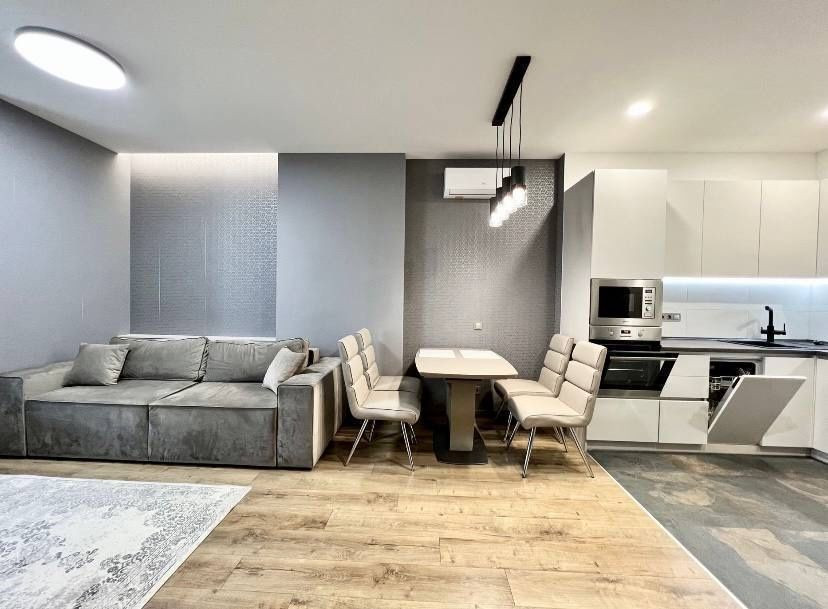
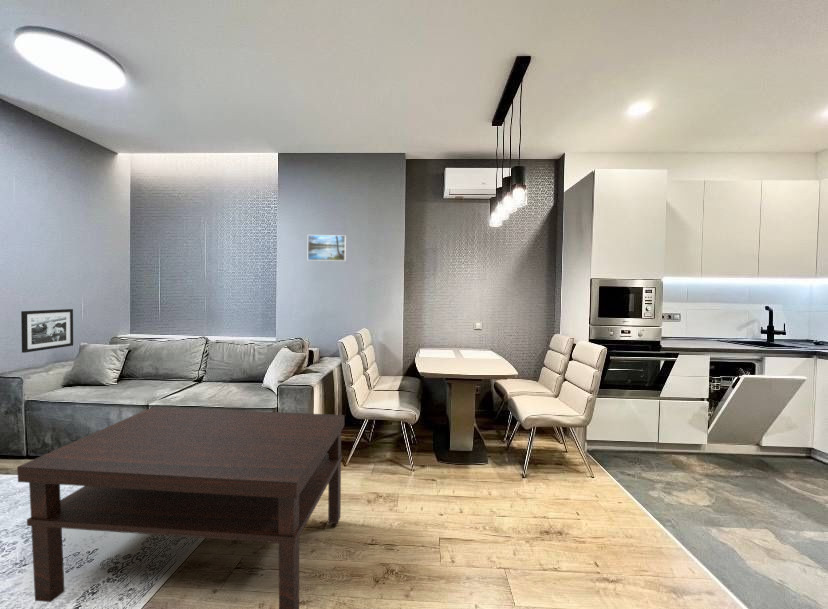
+ picture frame (48, 329)
+ coffee table (209, 495)
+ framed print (326, 248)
